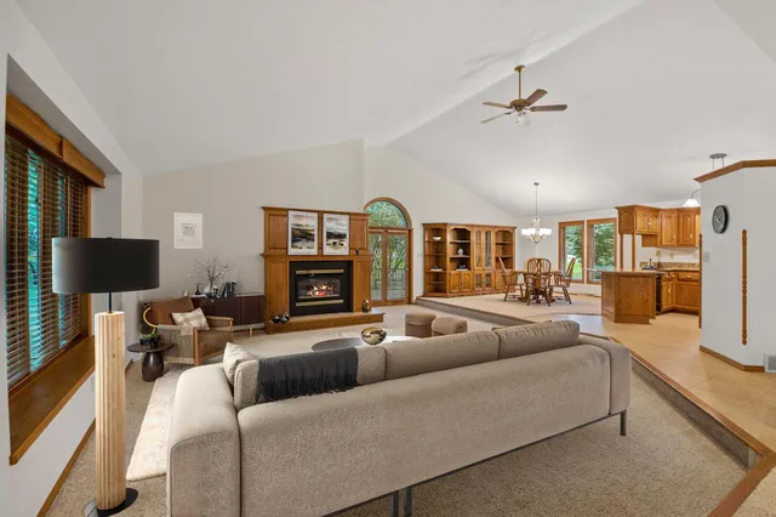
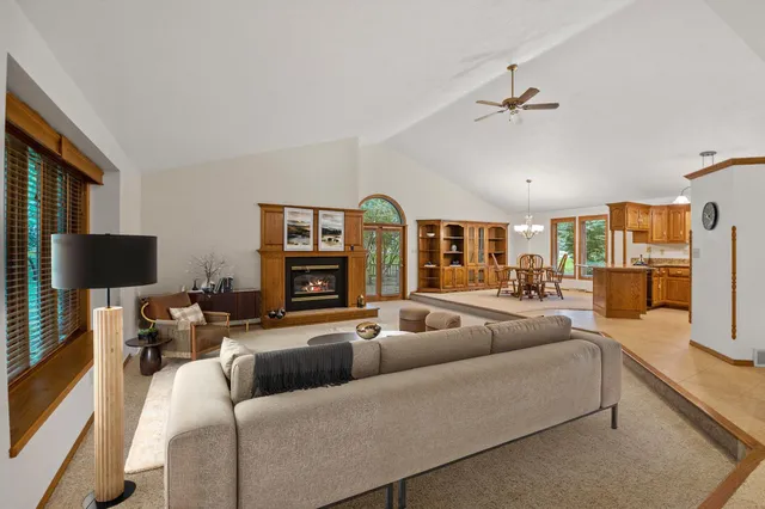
- wall art (188, 231)
